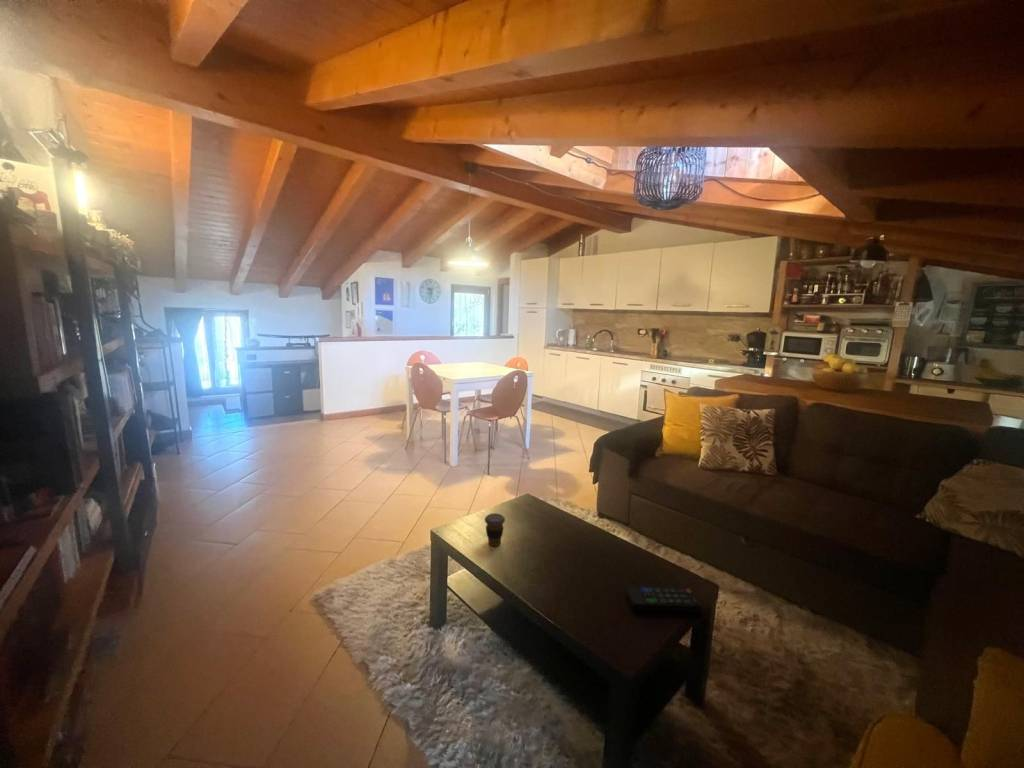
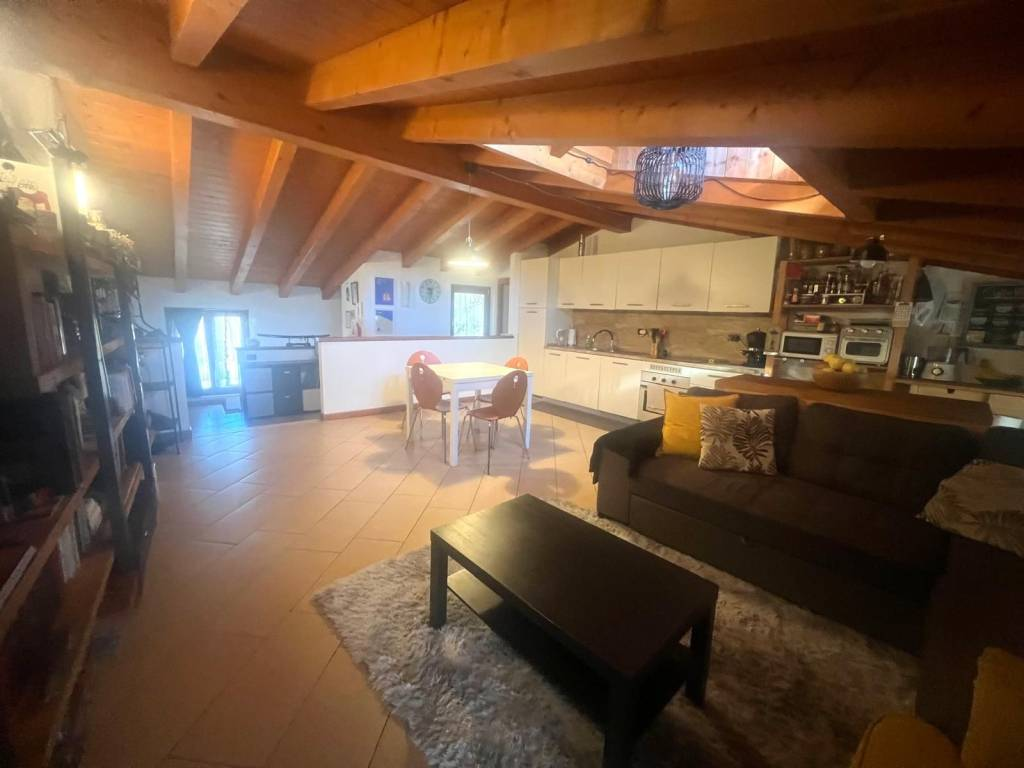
- coffee cup (494, 530)
- remote control (662, 598)
